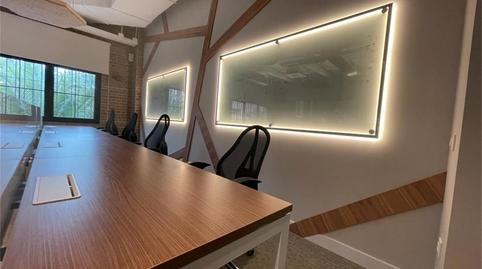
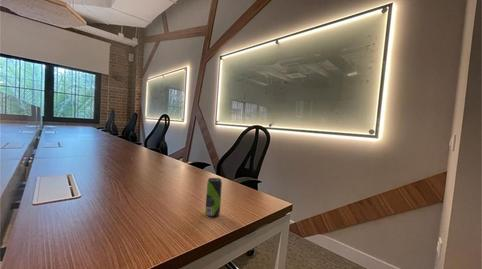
+ beverage can (213, 196)
